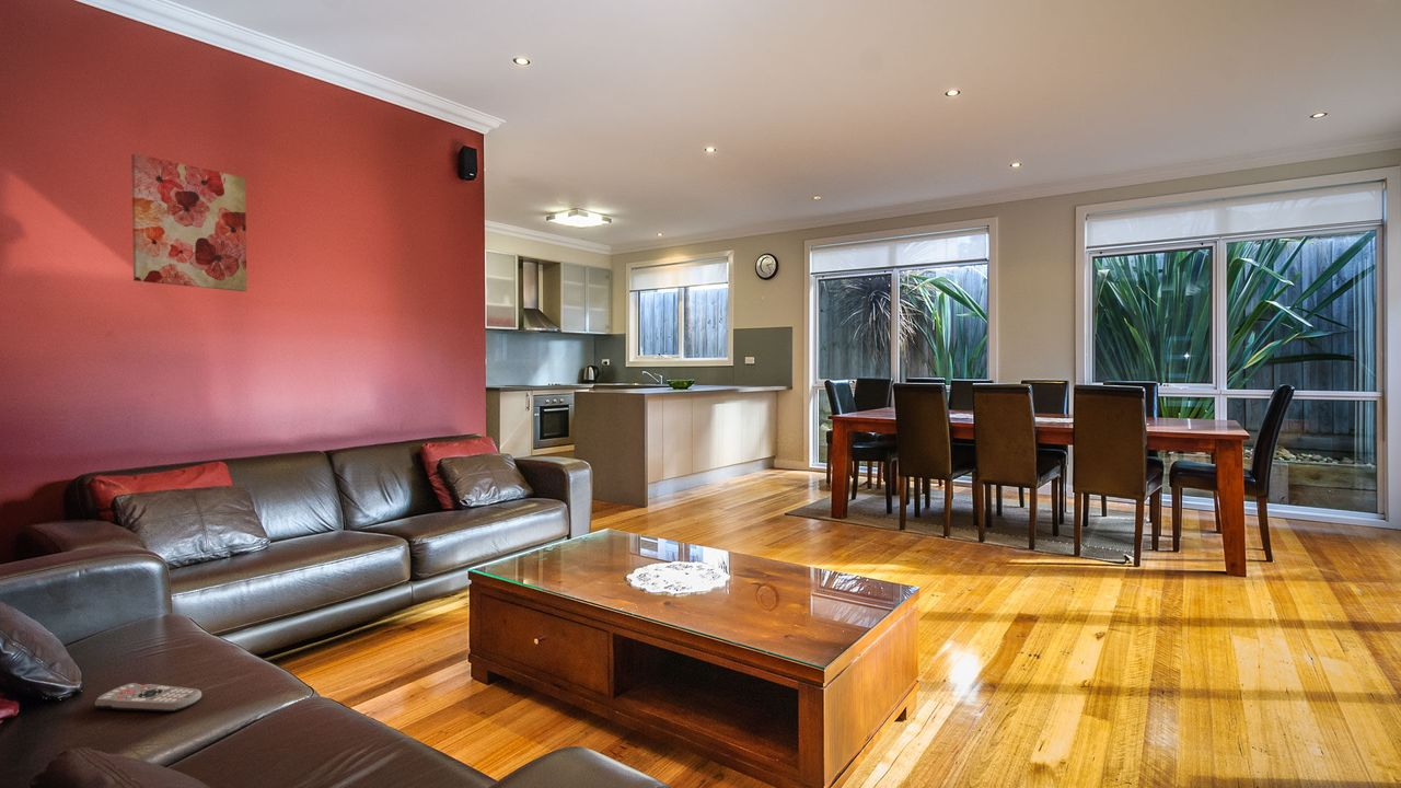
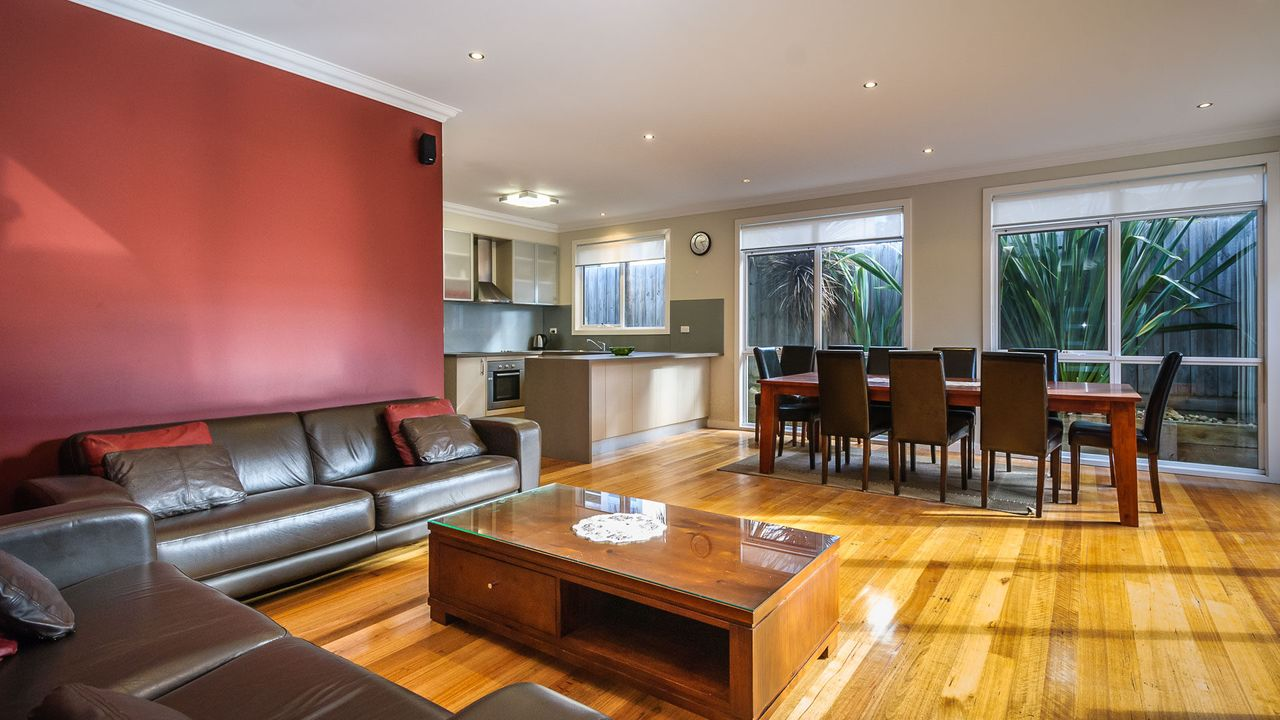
- wall art (192, 227)
- remote control (151, 697)
